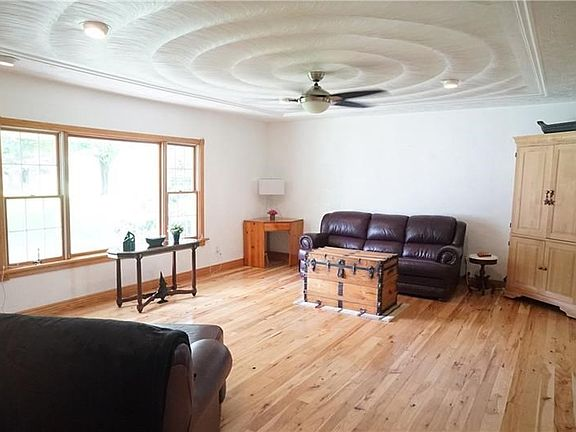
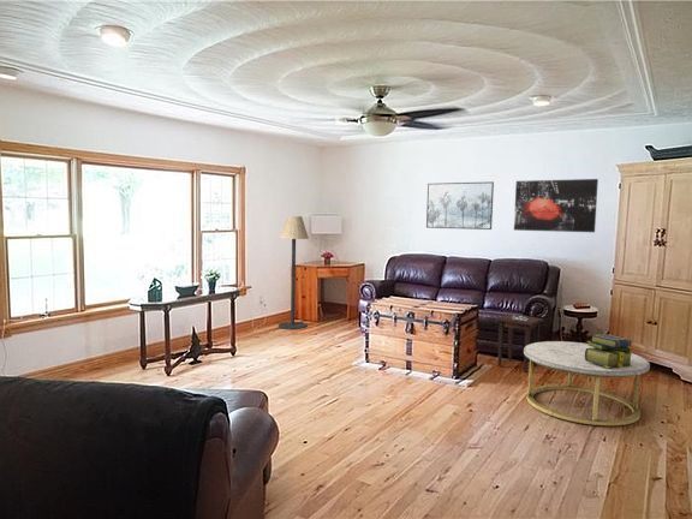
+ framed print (458, 205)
+ stack of books (608, 348)
+ floor lamp (293, 272)
+ wall art (554, 205)
+ coffee table (583, 375)
+ side table (512, 341)
